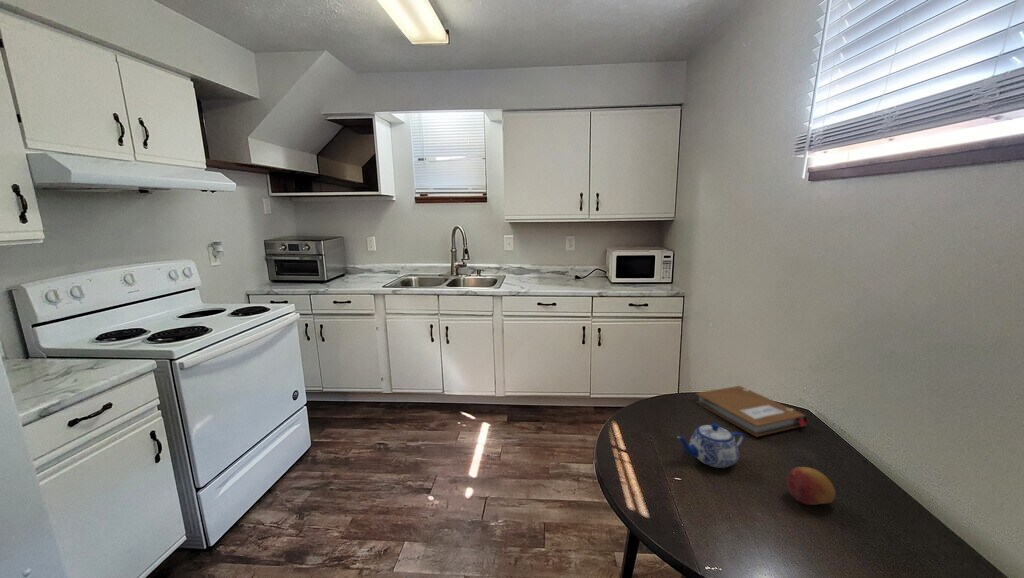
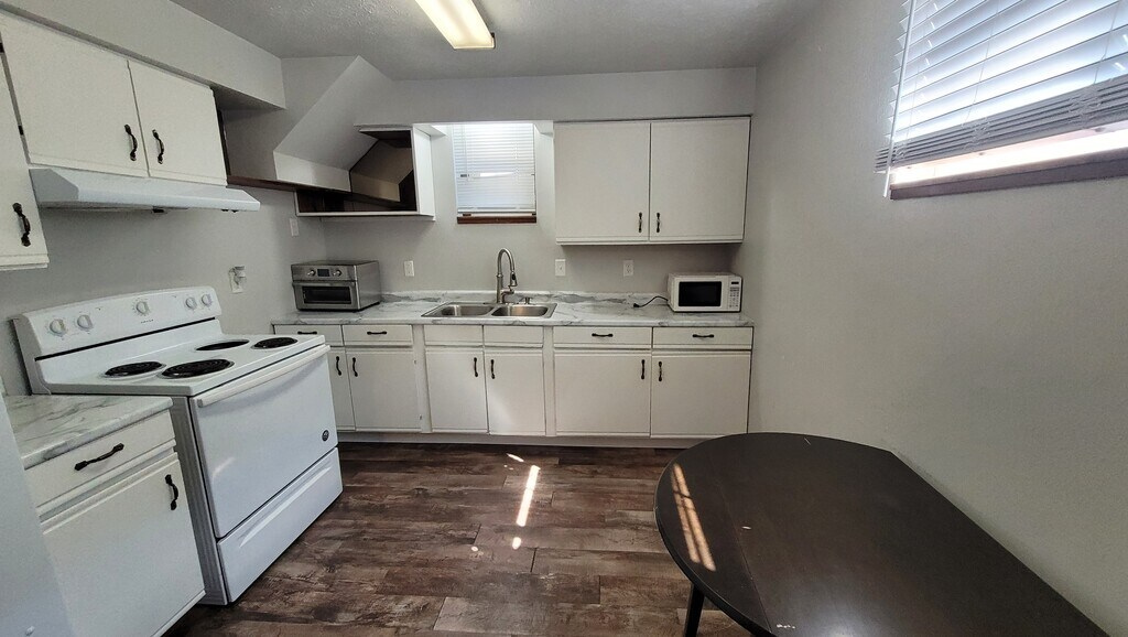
- teapot (710, 442)
- notebook (749, 408)
- fruit (809, 484)
